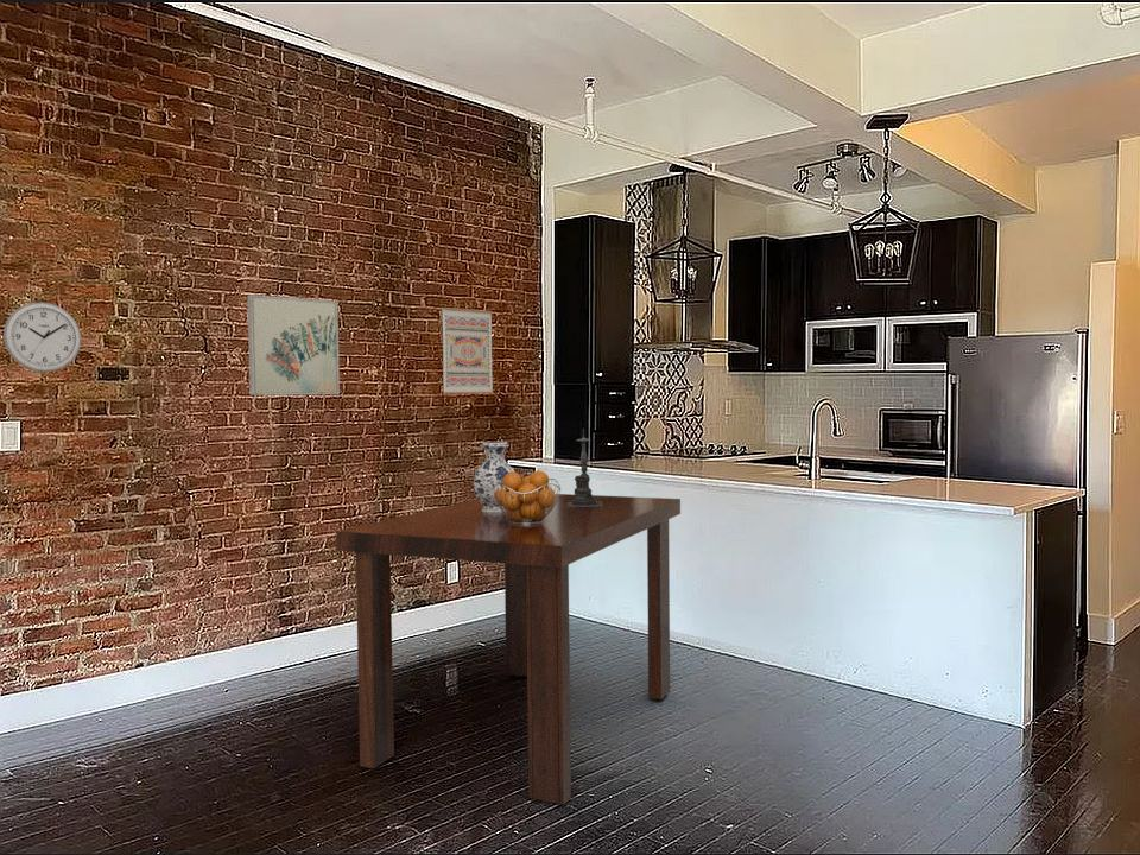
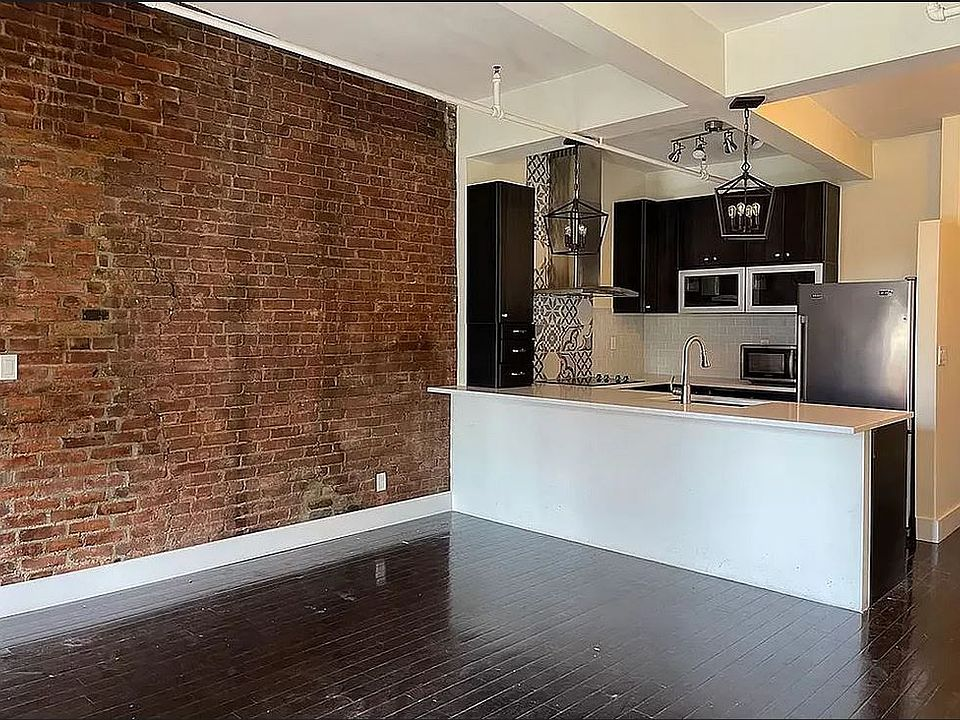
- fruit basket (526, 496)
- wall art (468, 352)
- wall clock (43, 336)
- dining table (530, 620)
- wall art (294, 346)
- vase (495, 475)
- candle holder (584, 466)
